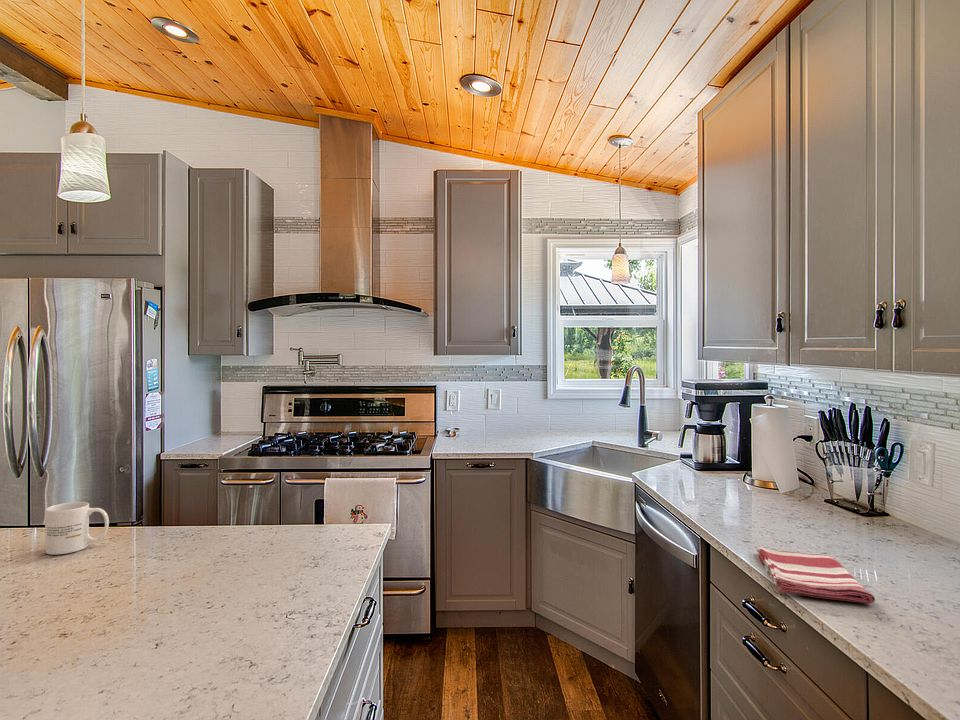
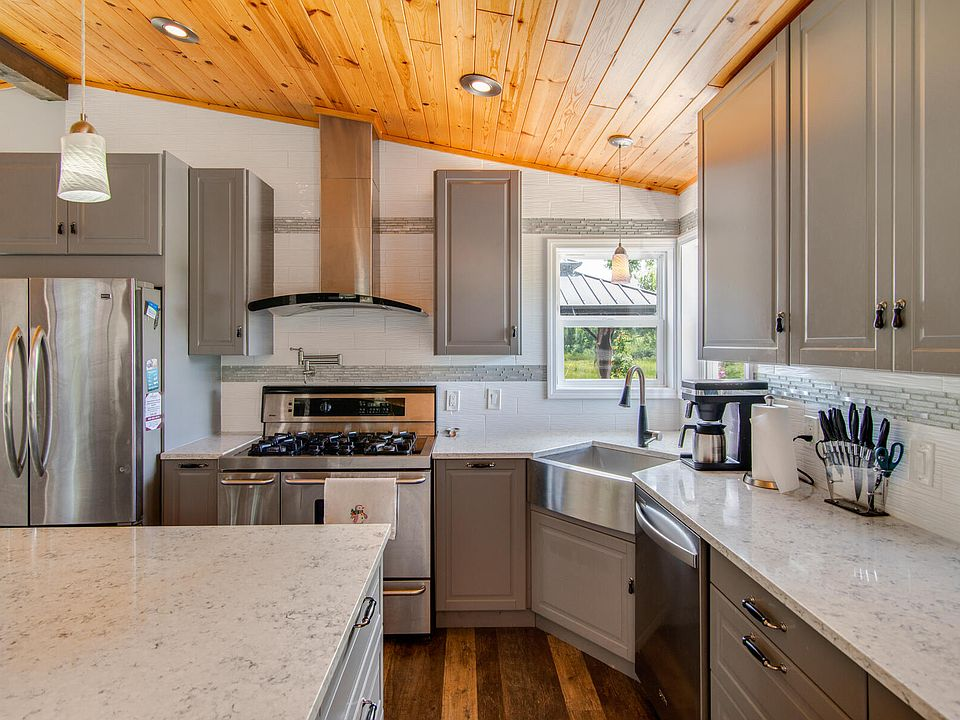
- dish towel (808, 570)
- mug (75, 525)
